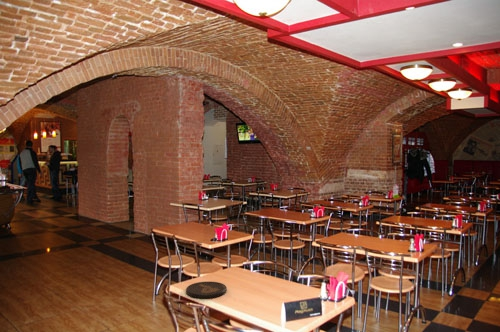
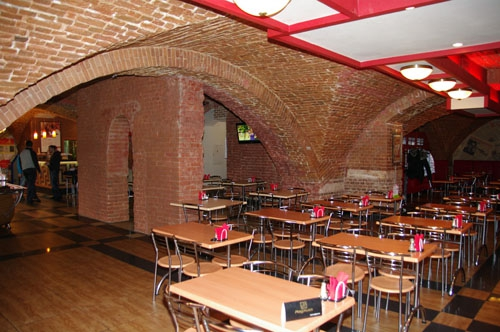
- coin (206, 289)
